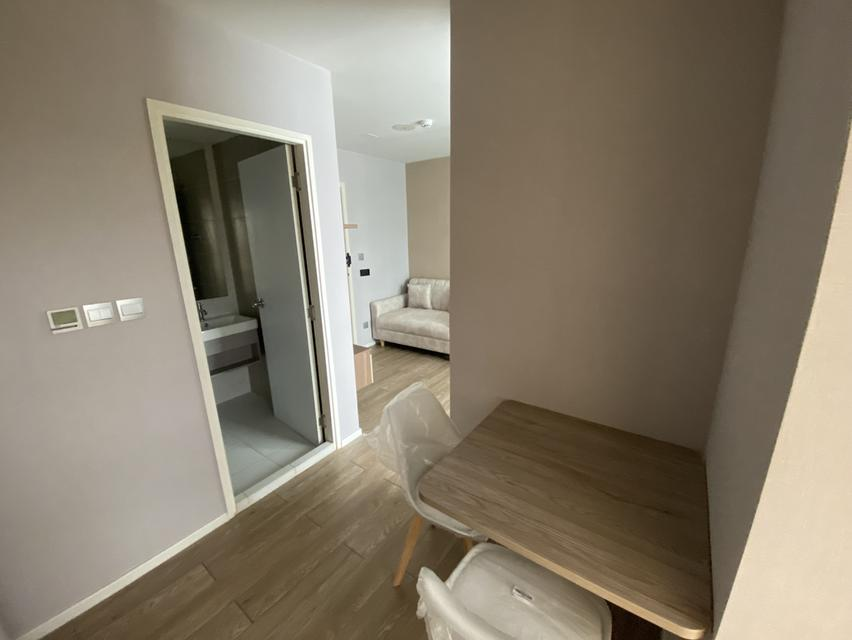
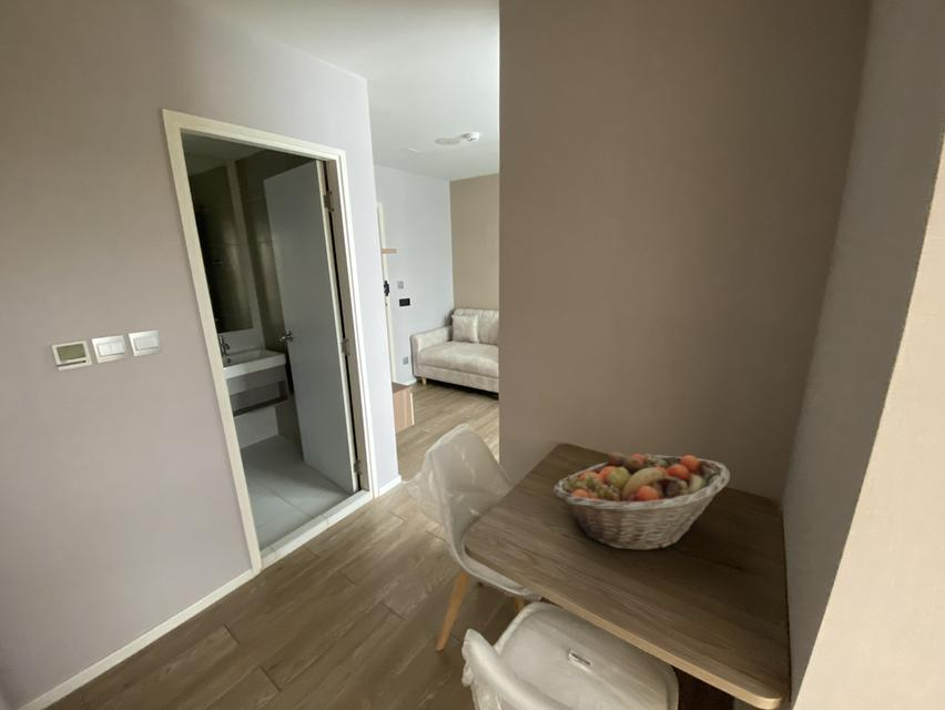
+ fruit basket (637, 490)
